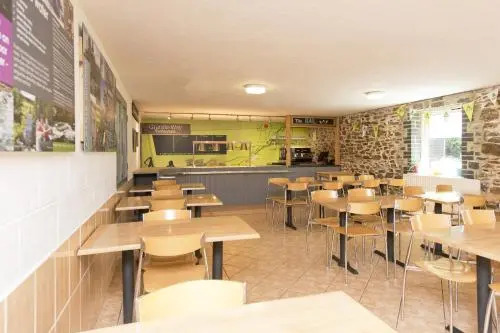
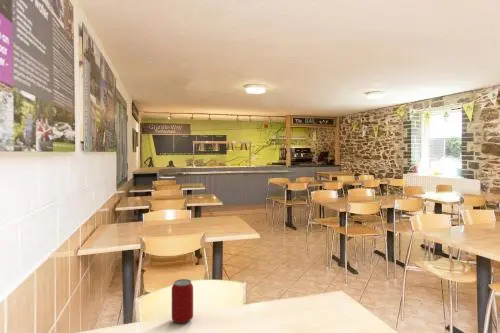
+ beverage can (182, 300)
